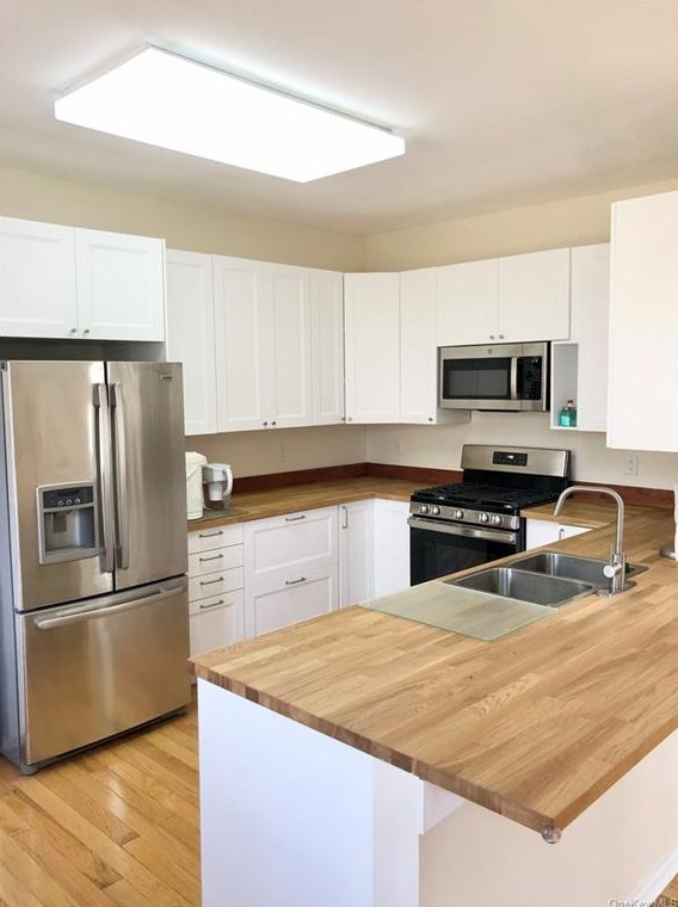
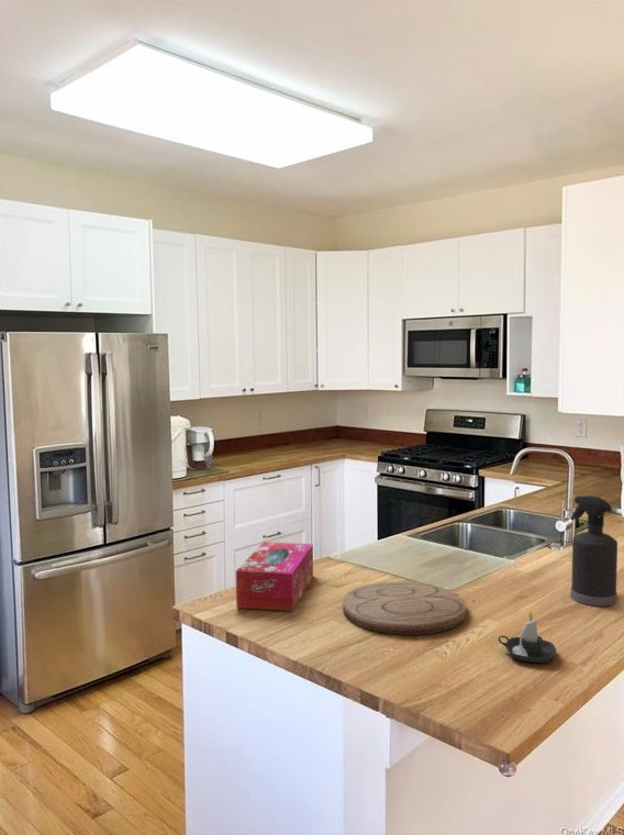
+ spray bottle (593, 547)
+ cutting board (403, 605)
+ tissue box (277, 574)
+ candle (526, 632)
